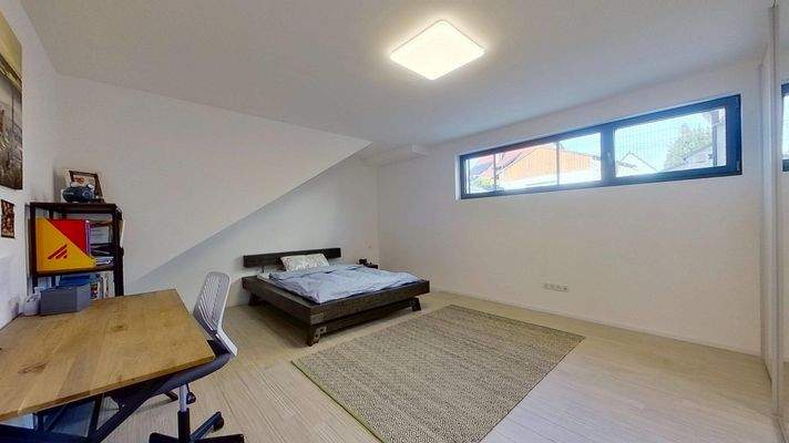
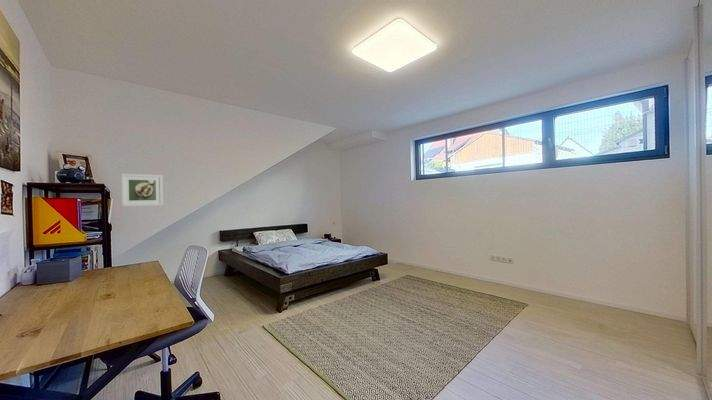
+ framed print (142, 190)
